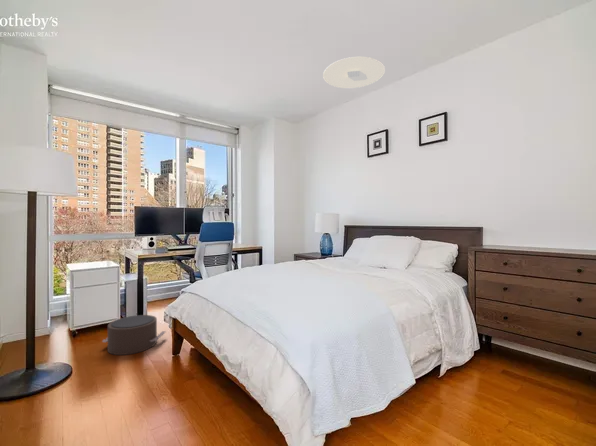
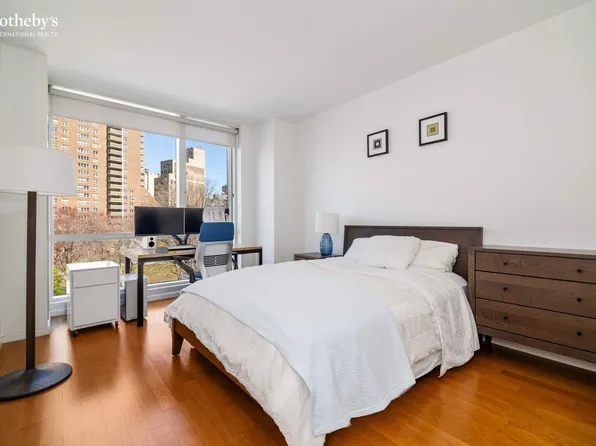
- ceiling light (353, 71)
- pouf (135, 331)
